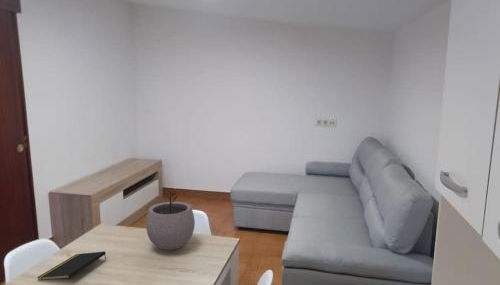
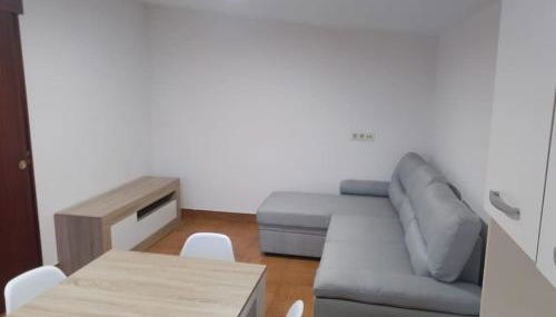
- notepad (73, 265)
- plant pot (170, 218)
